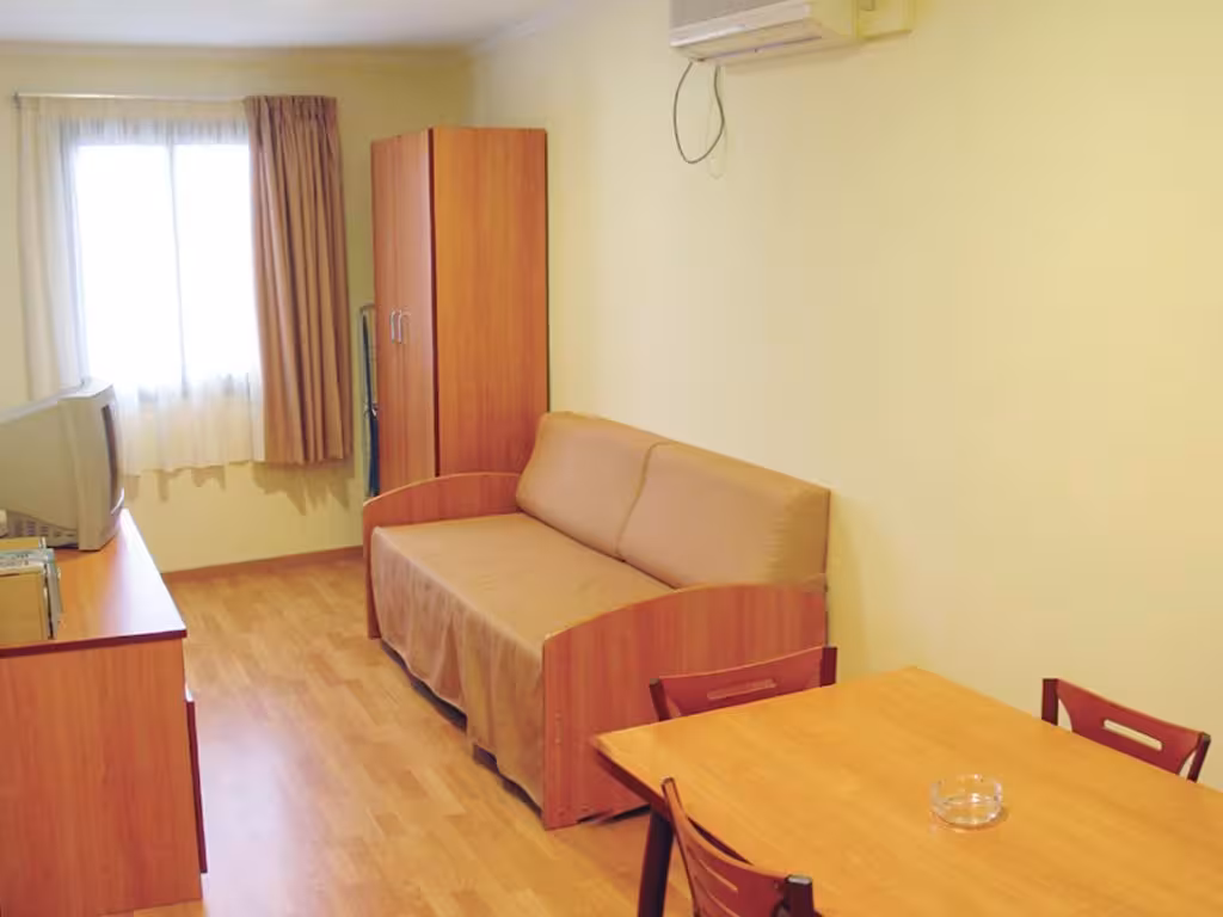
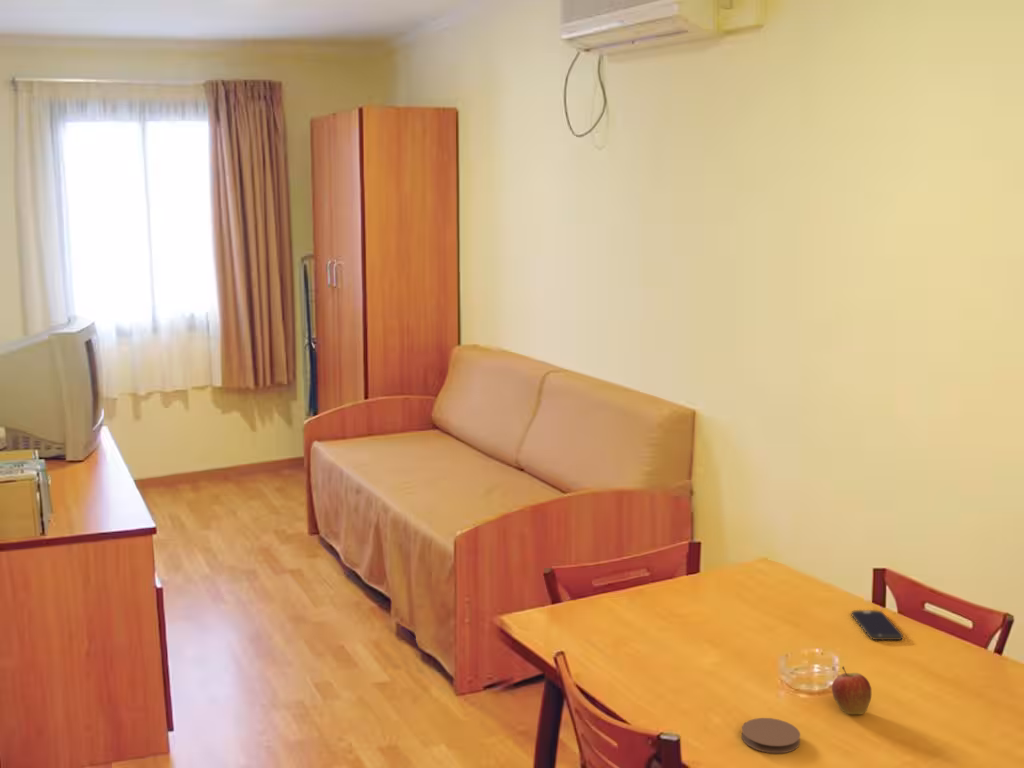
+ coaster (770, 735)
+ fruit (851, 690)
+ smartphone (876, 624)
